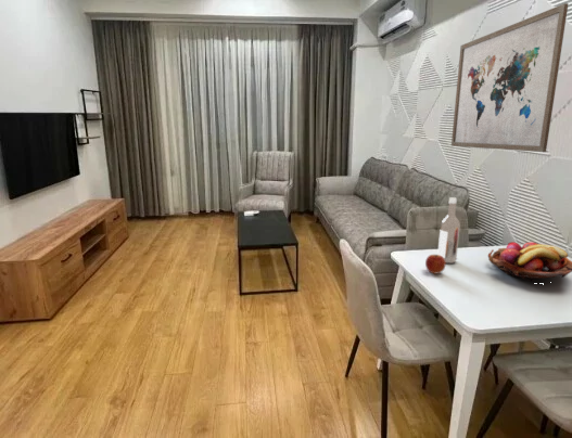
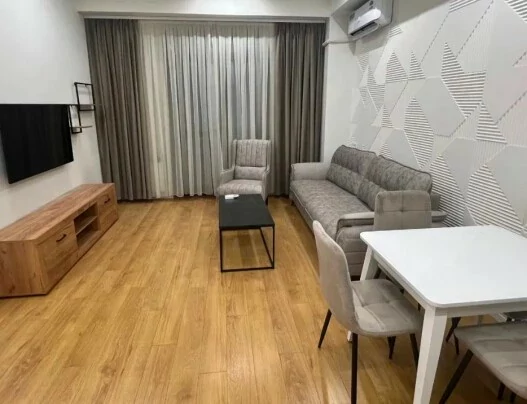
- wall art (496, 90)
- apple (435, 263)
- wine bottle (449, 230)
- fruit basket (530, 258)
